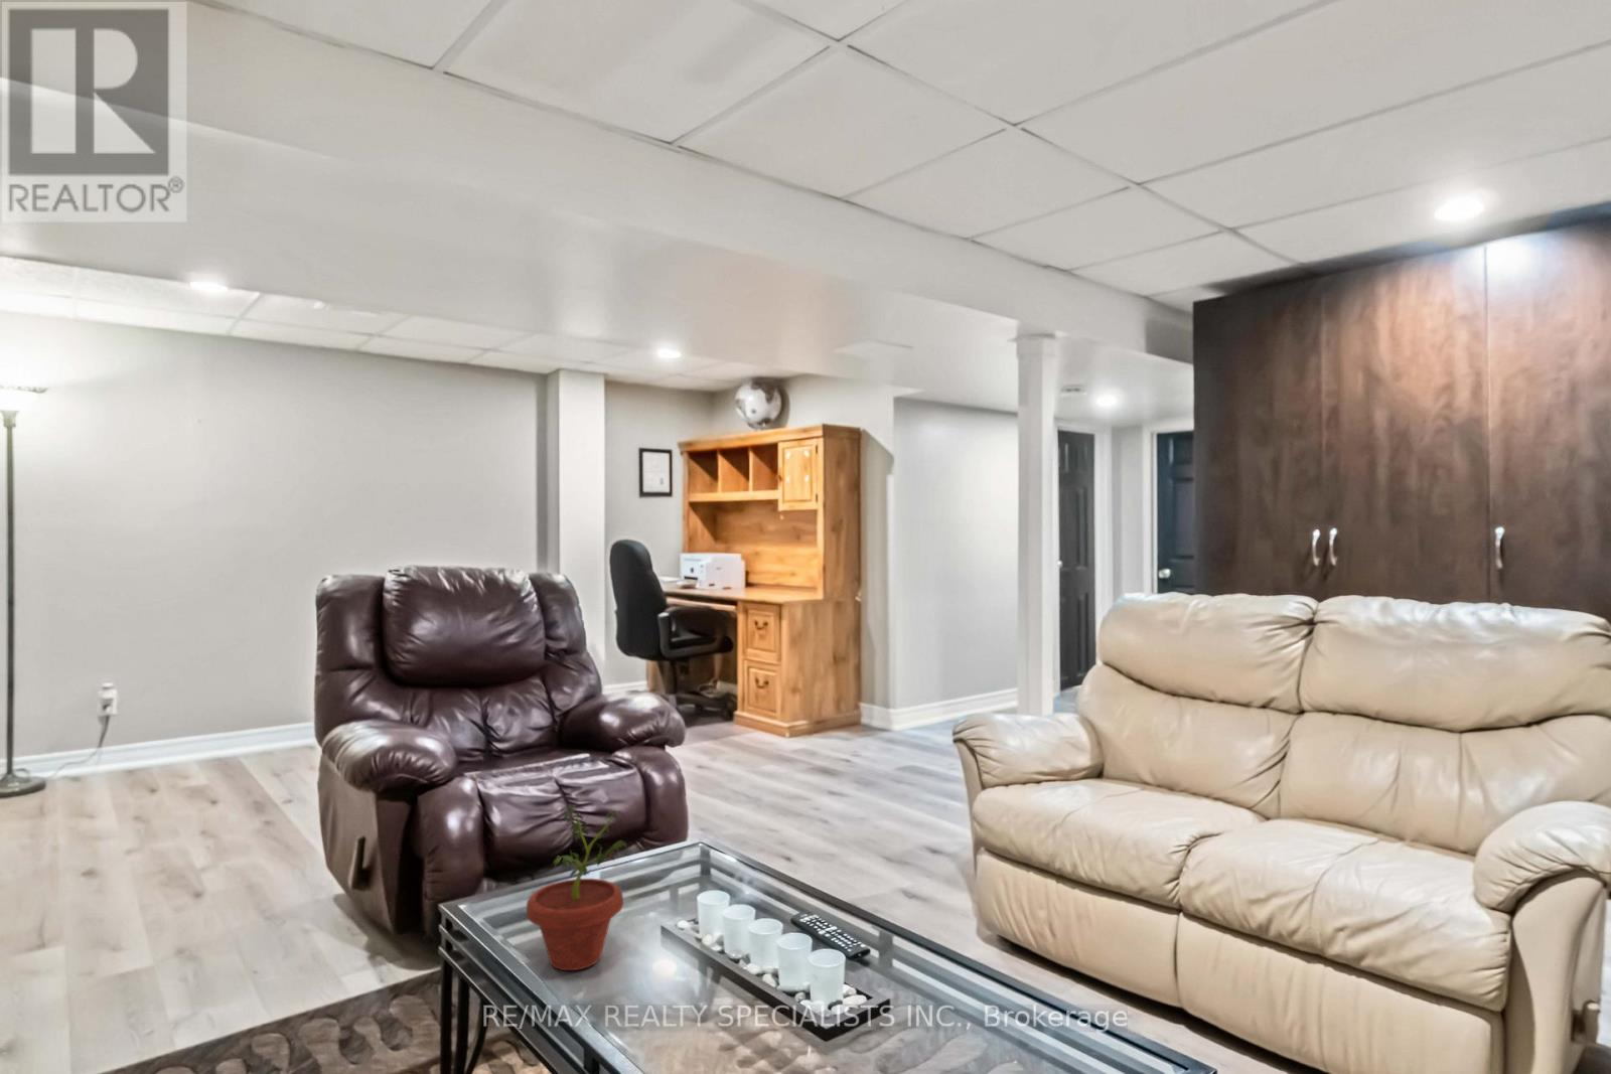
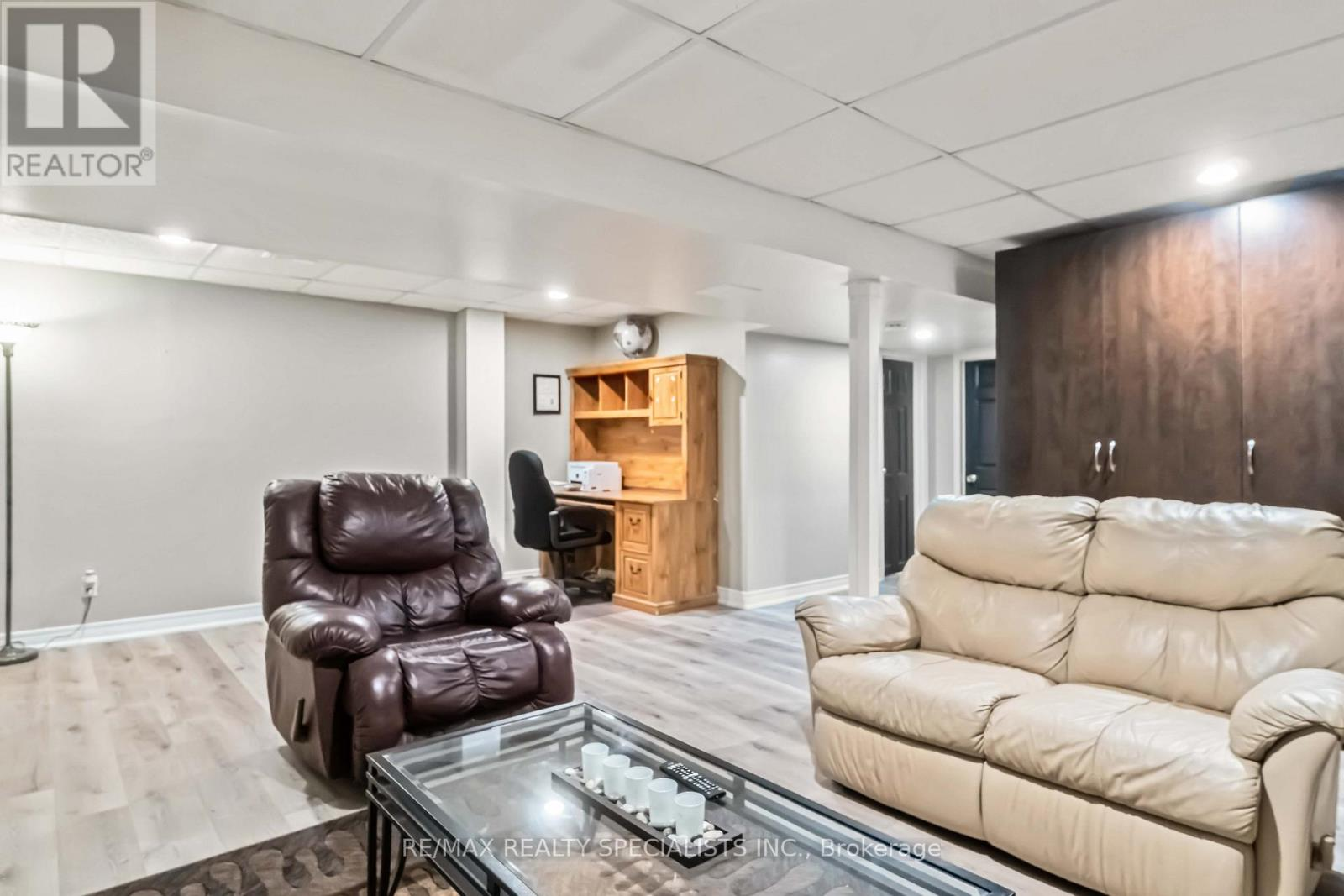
- potted plant (578, 882)
